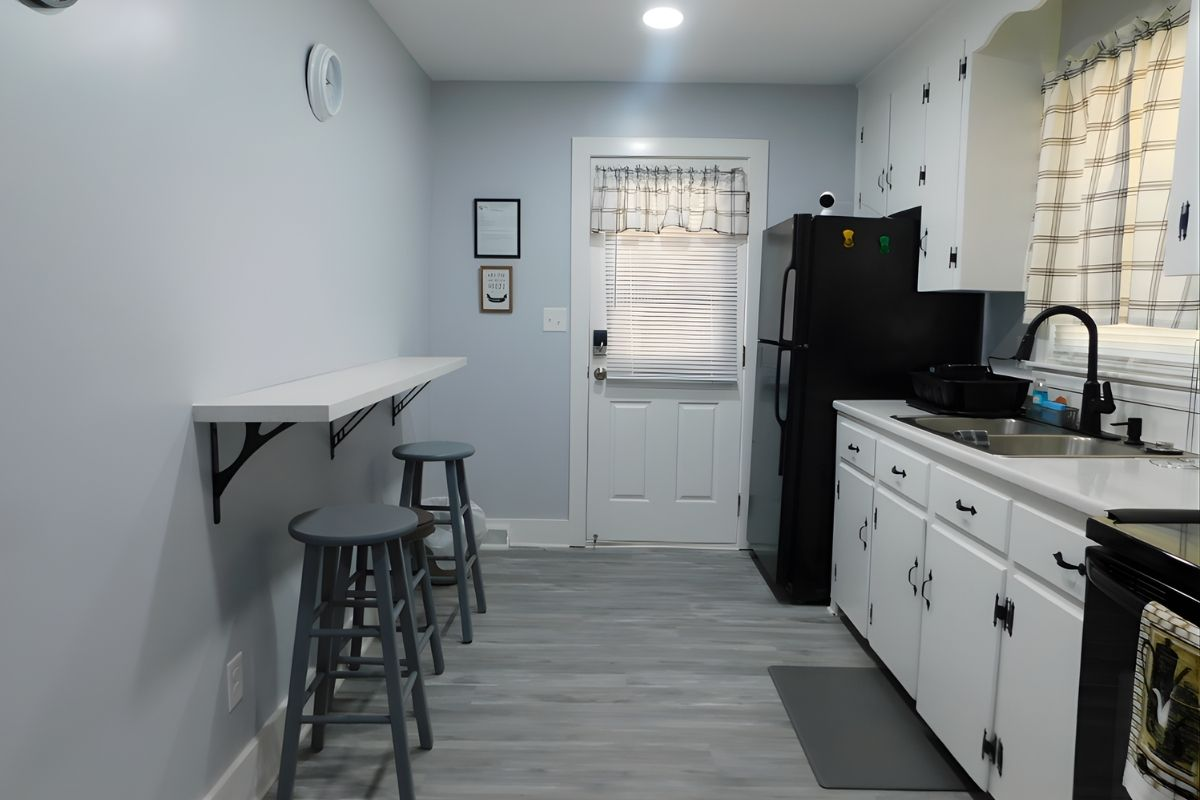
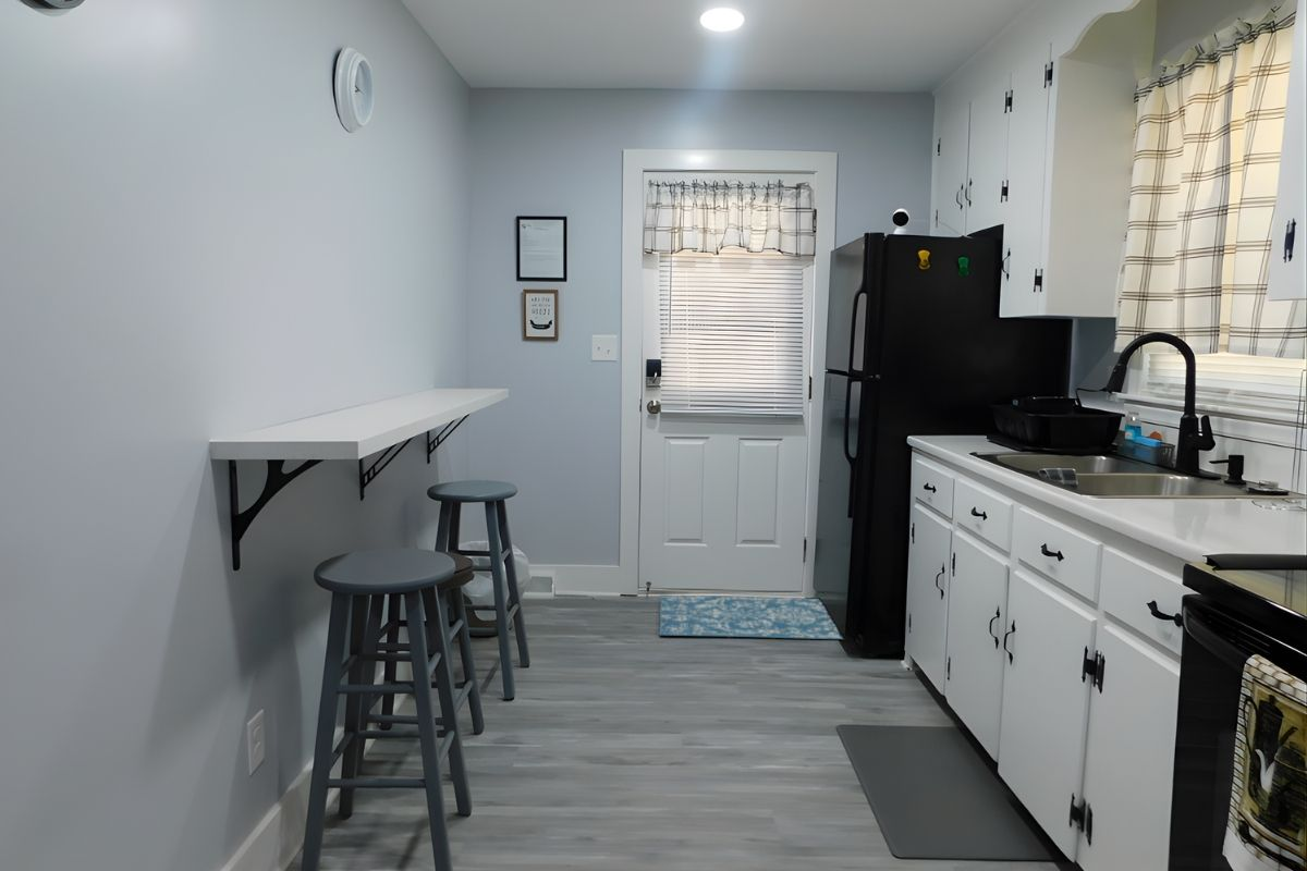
+ rug (790, 616)
